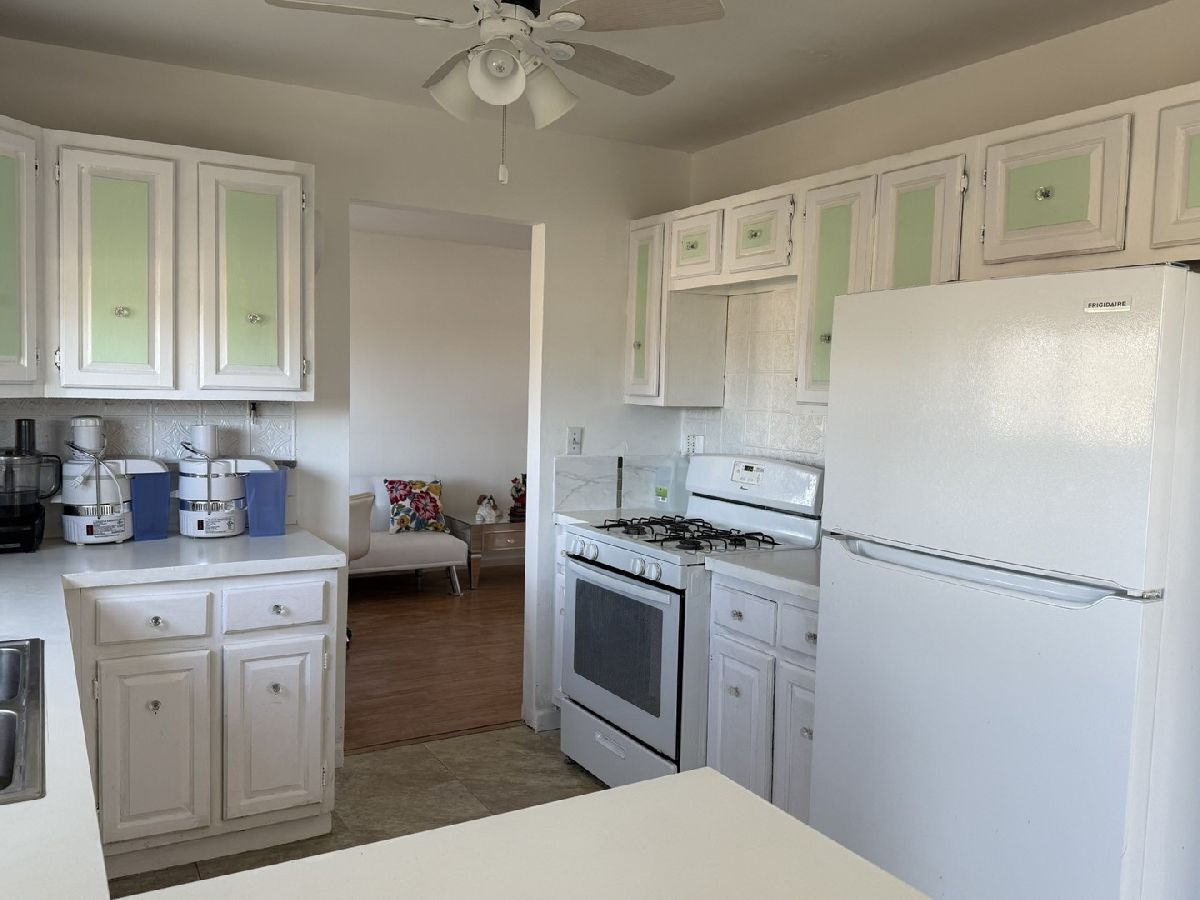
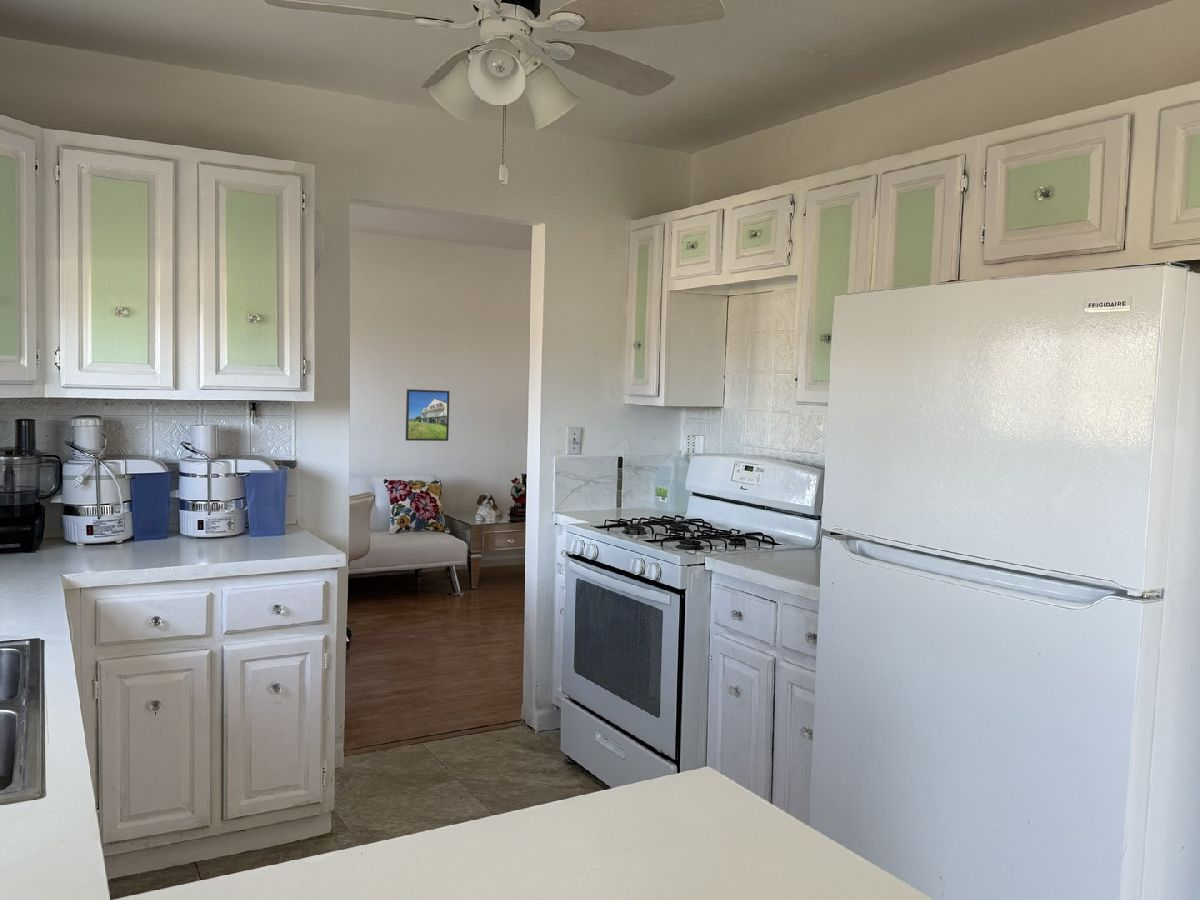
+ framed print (427, 415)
